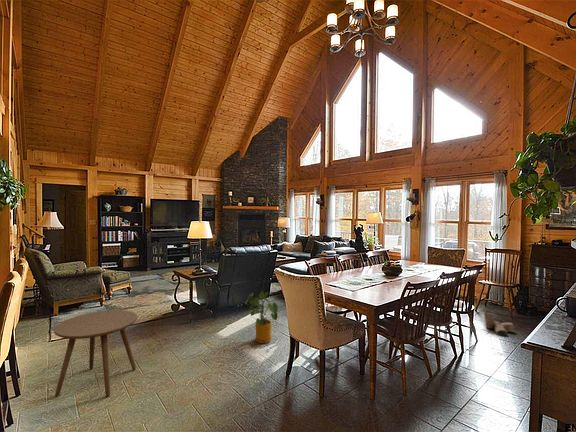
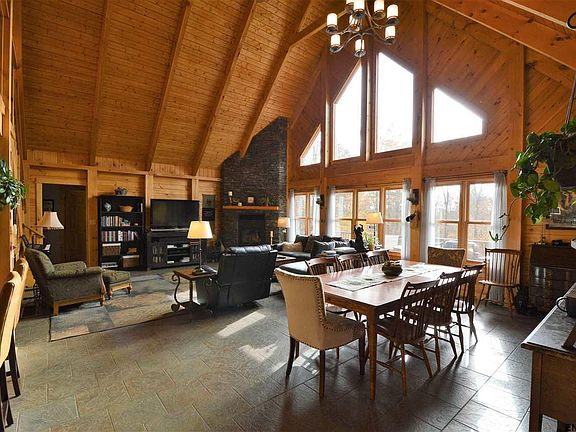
- house plant (261, 317)
- boots (498, 322)
- side table (102, 351)
